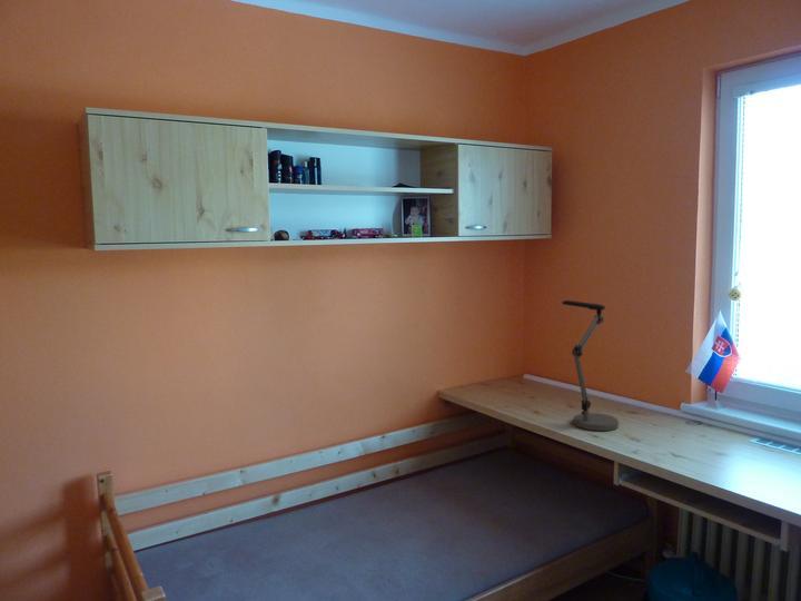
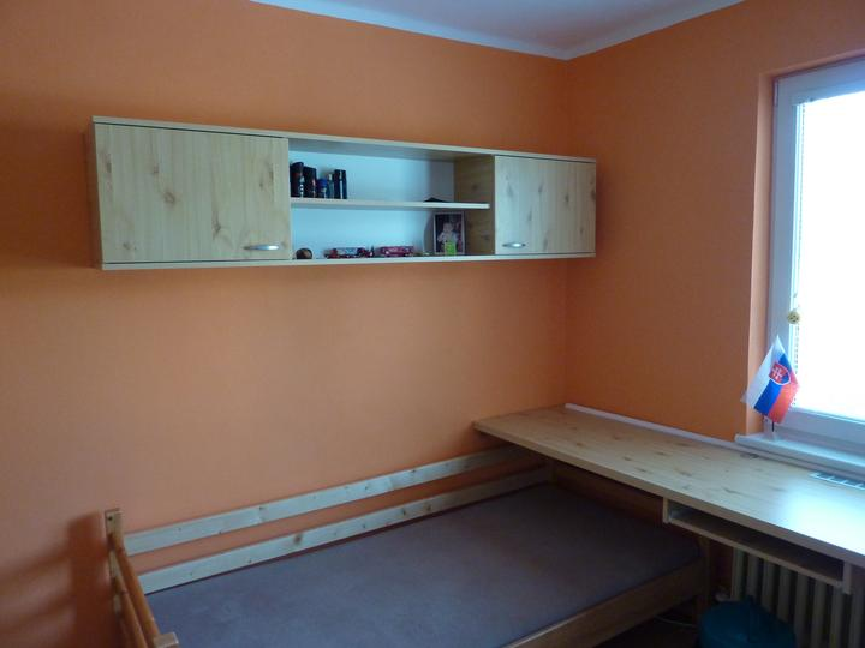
- desk lamp (575, 362)
